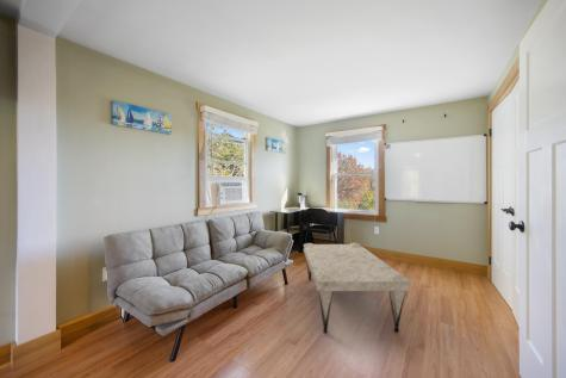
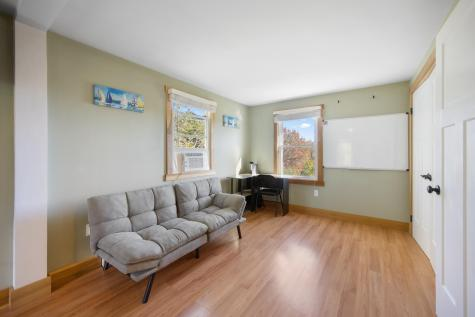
- coffee table (343, 278)
